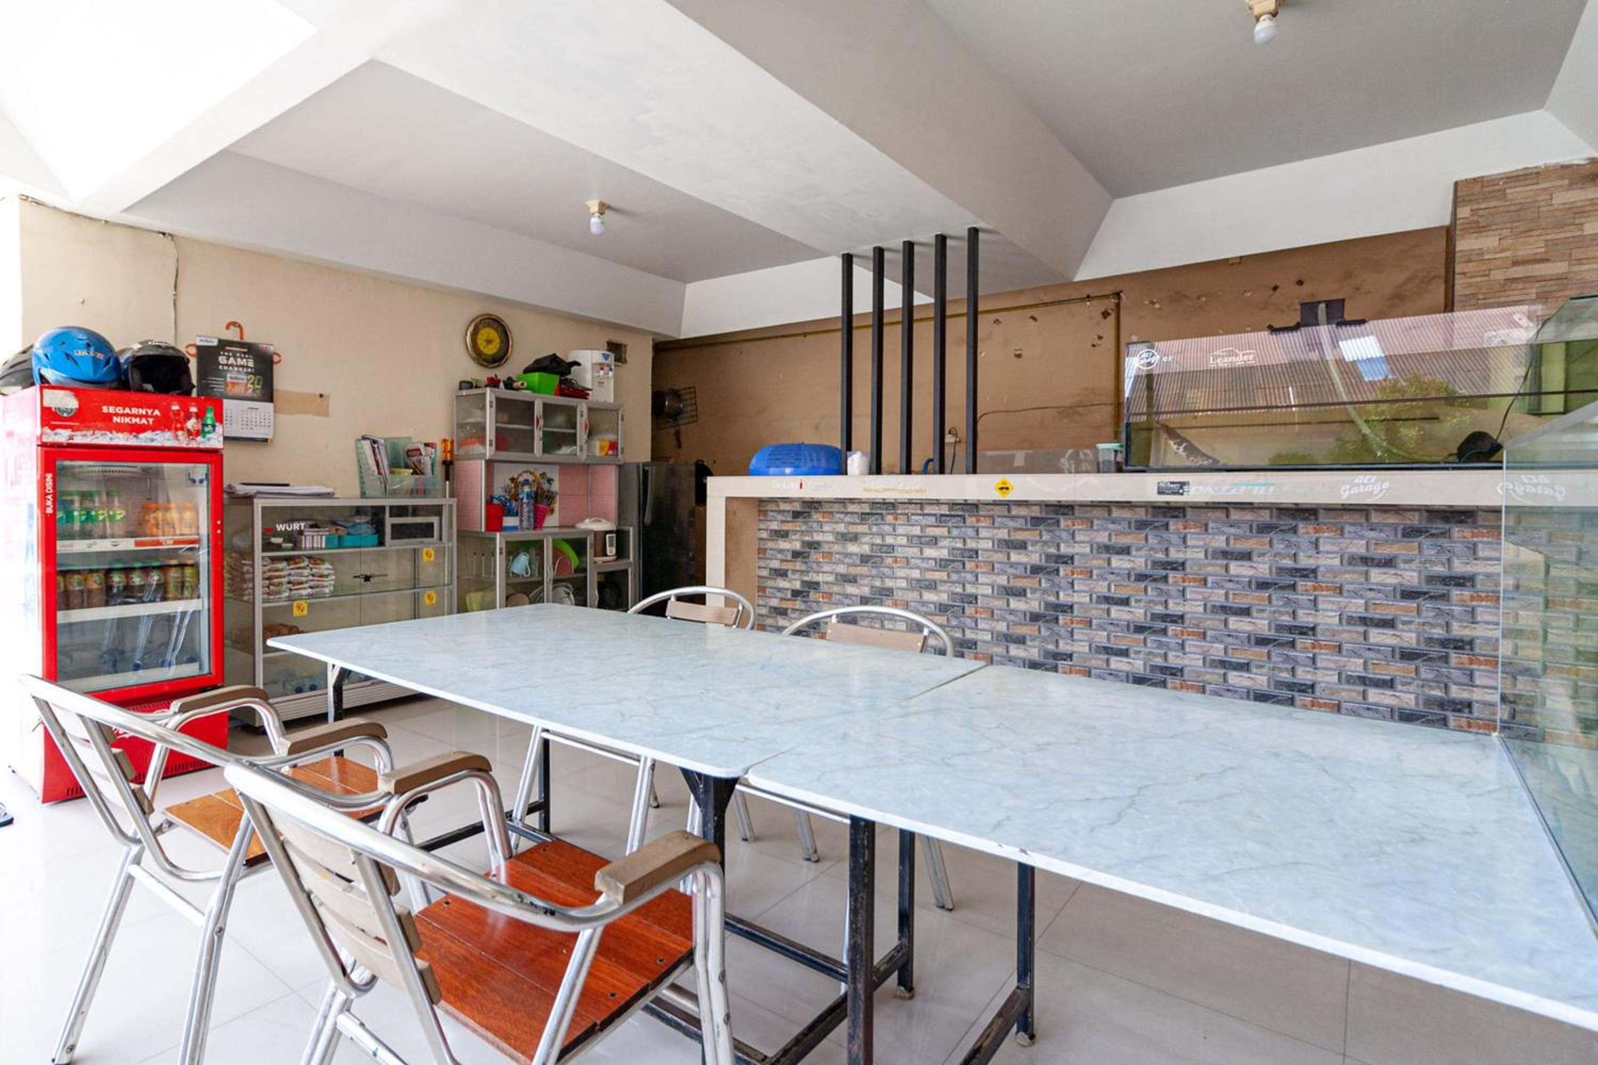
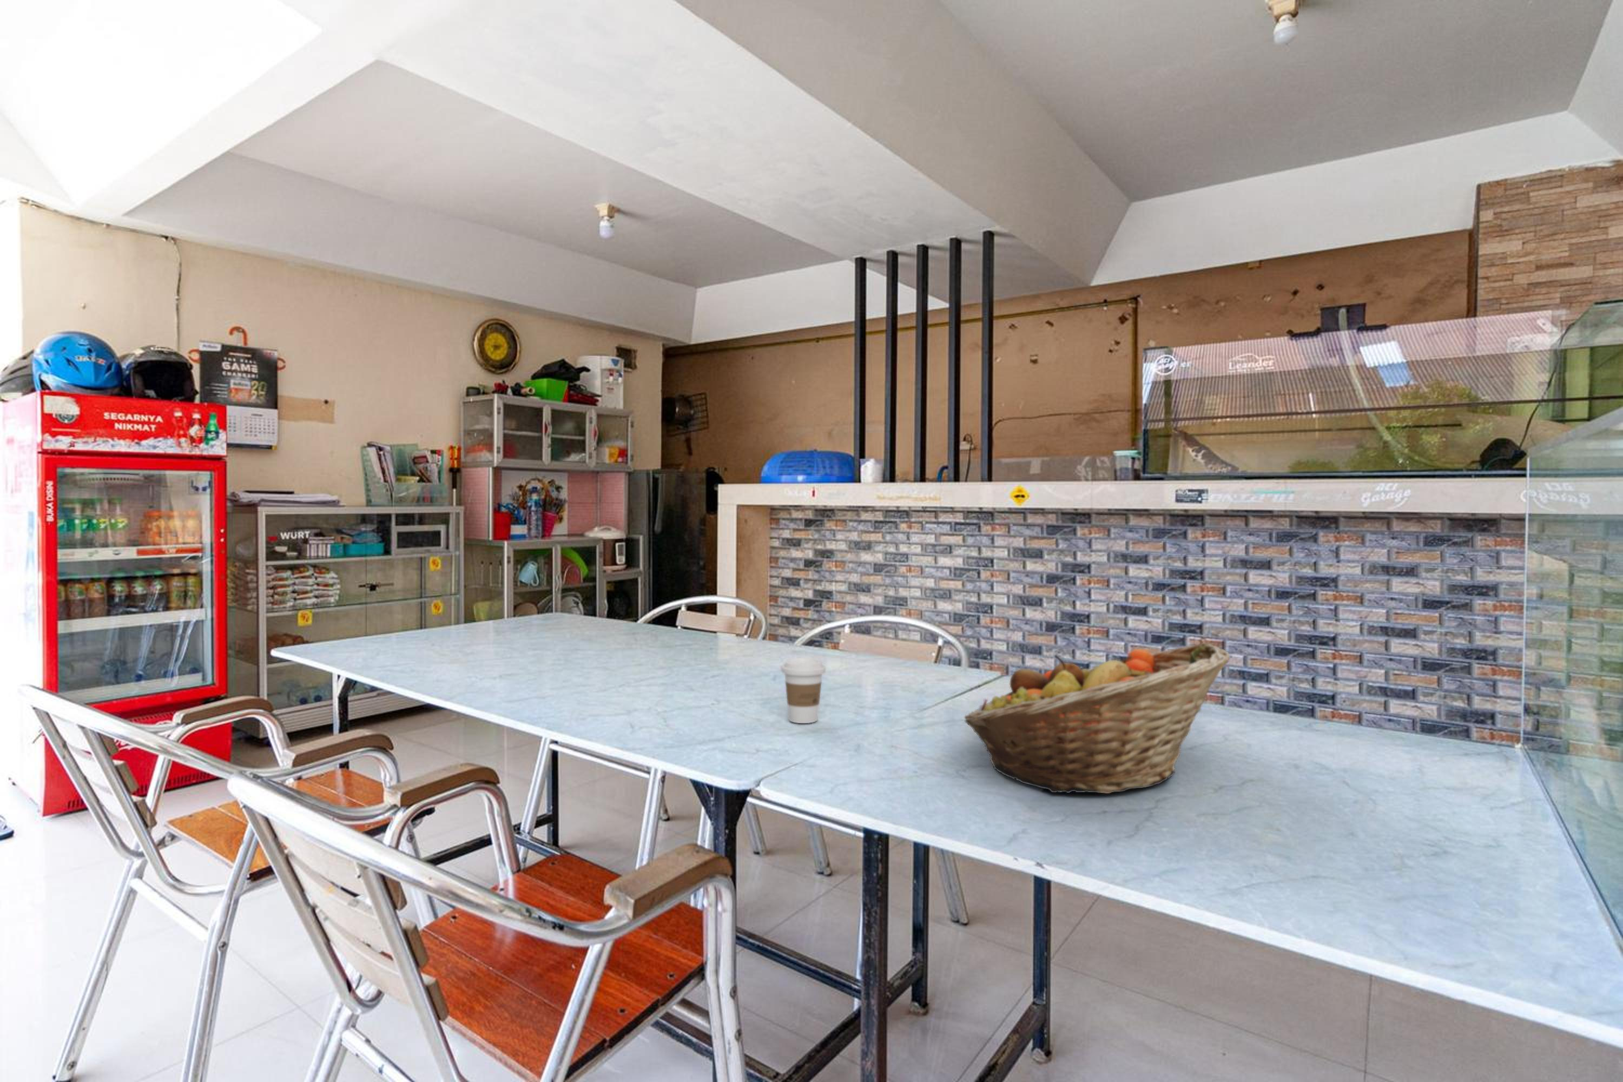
+ fruit basket (1095, 704)
+ coffee cup (803, 690)
